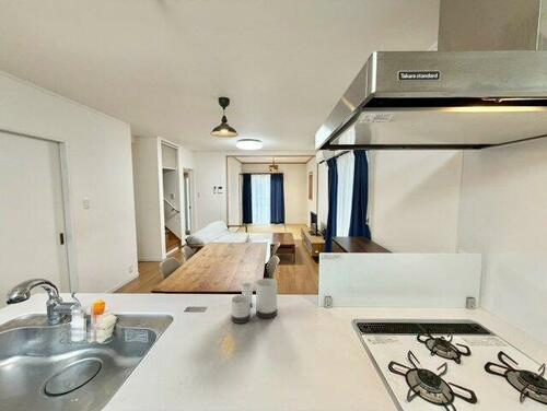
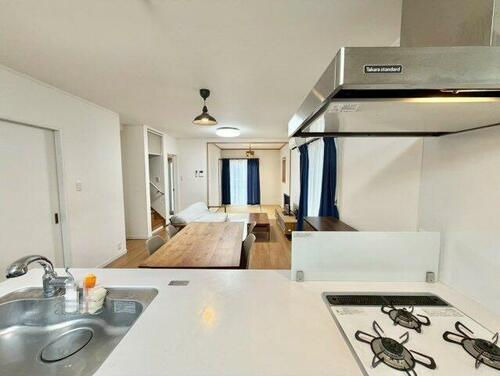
- candle (252, 295)
